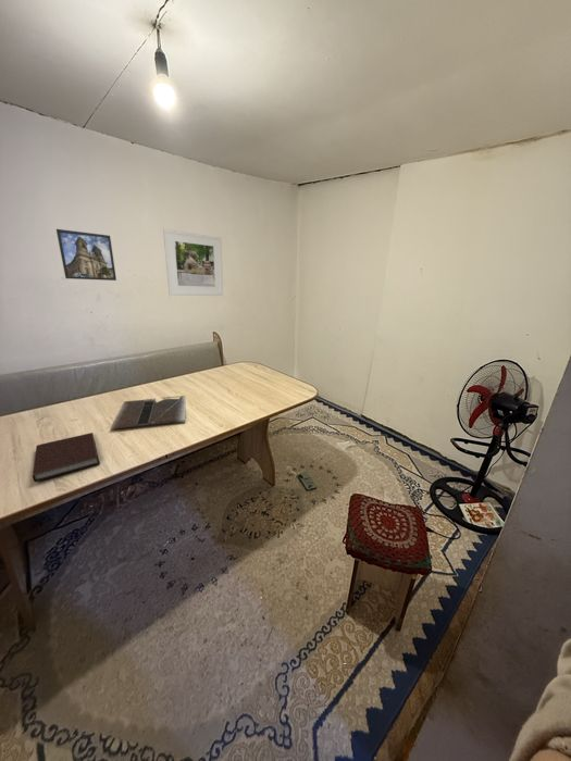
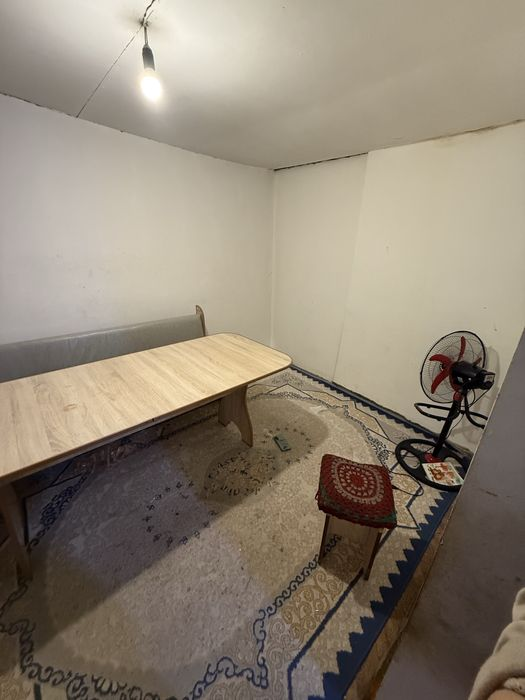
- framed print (88, 257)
- notebook (66, 453)
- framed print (196, 265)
- laptop (152, 410)
